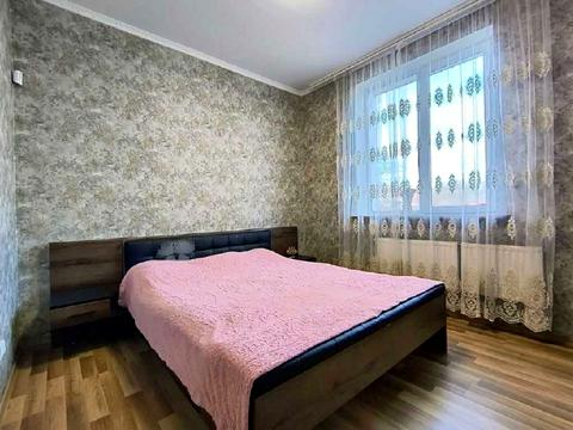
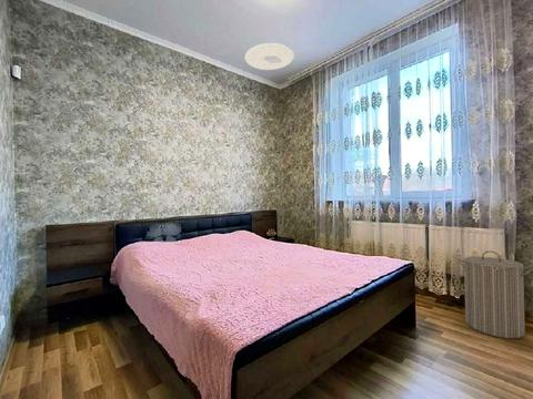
+ laundry hamper (492, 288)
+ ceiling light (269, 55)
